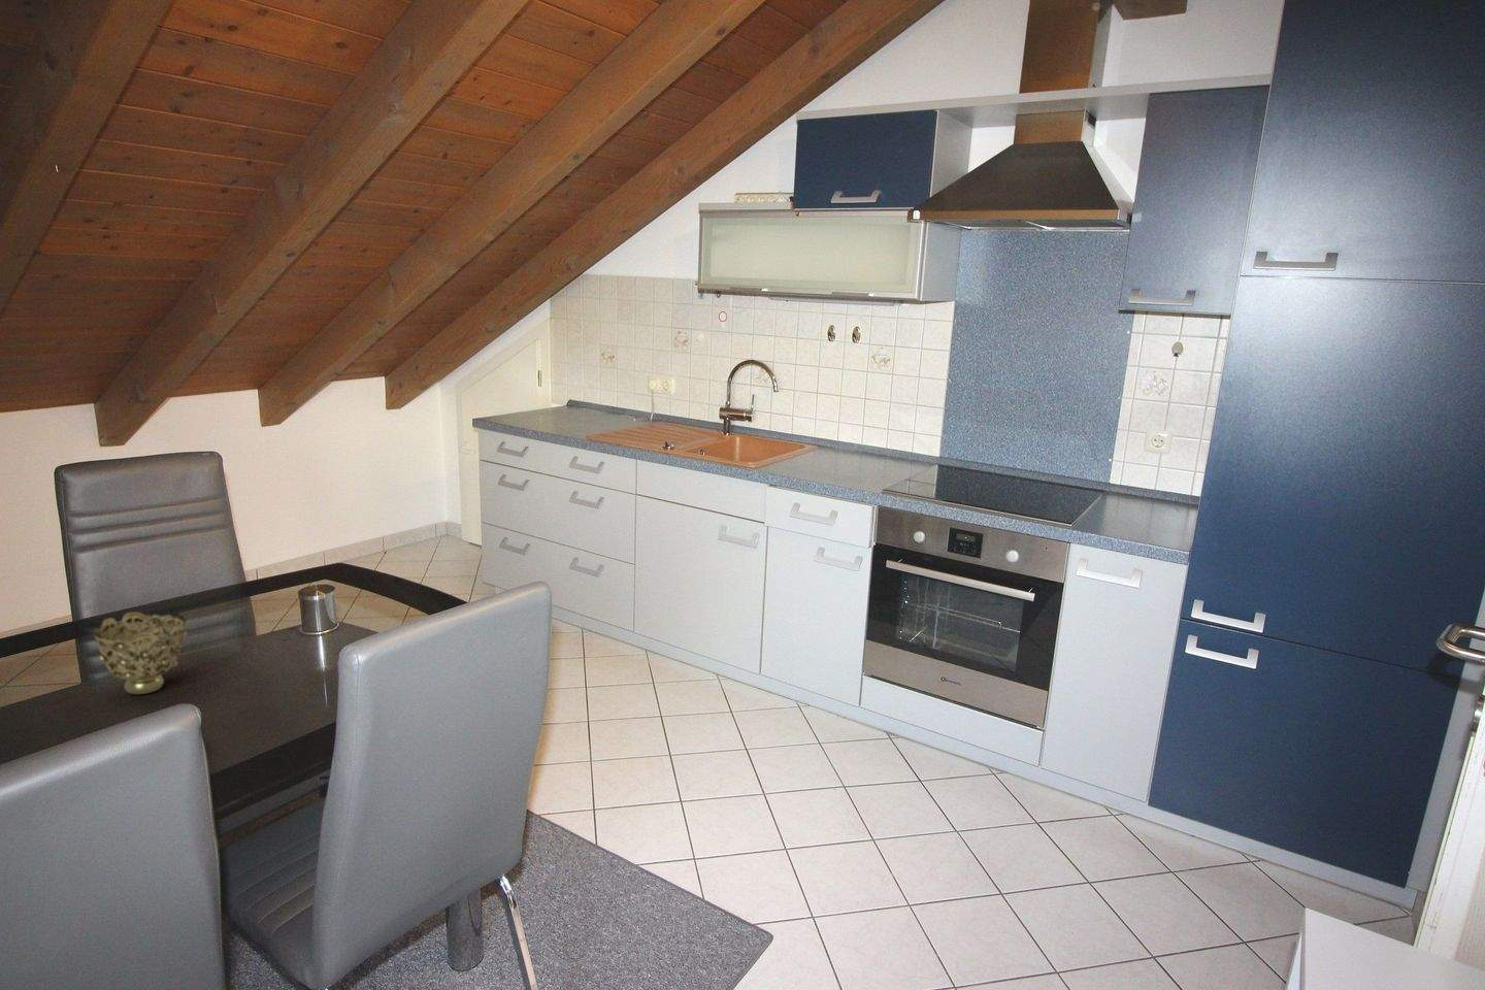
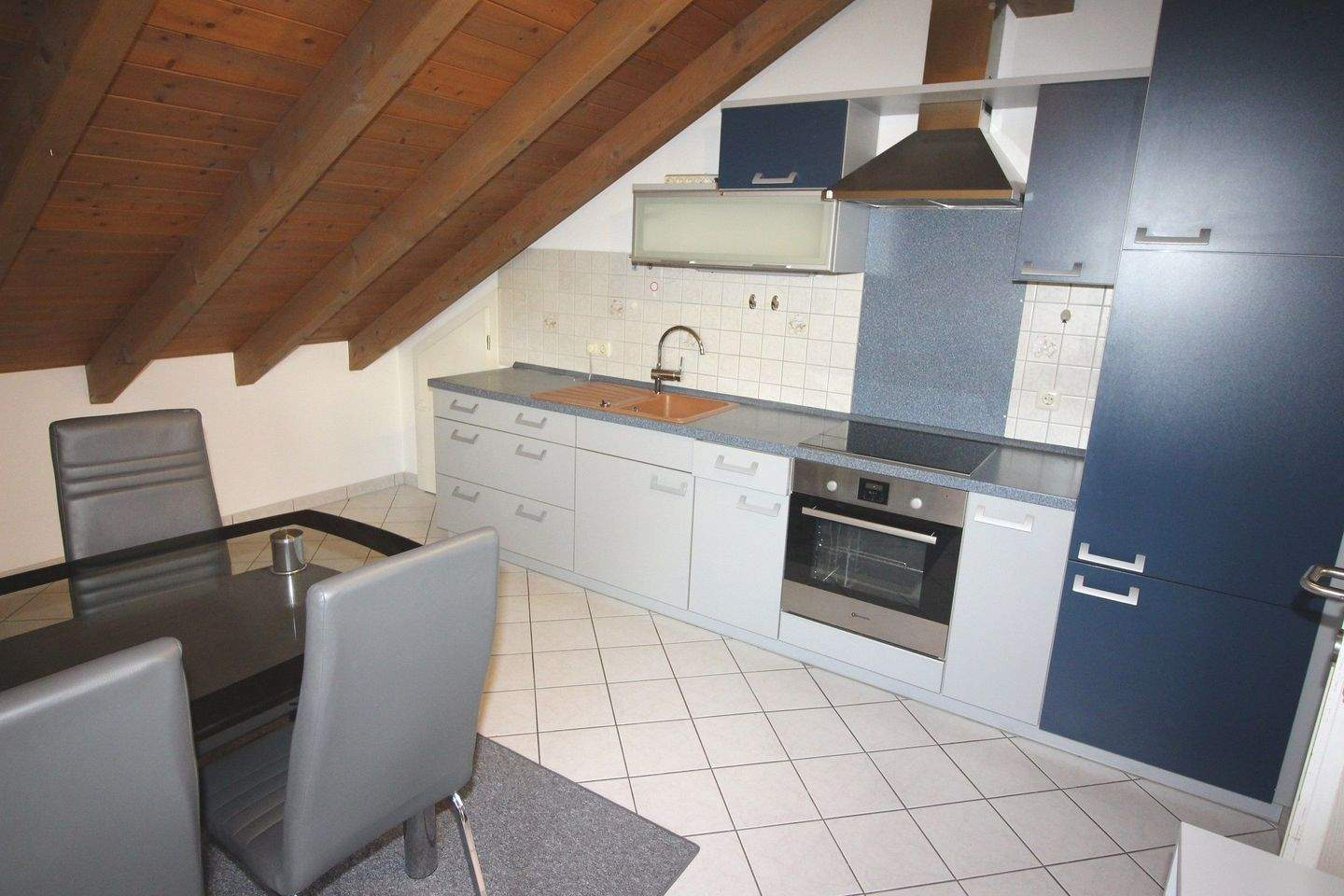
- decorative bowl (143, 655)
